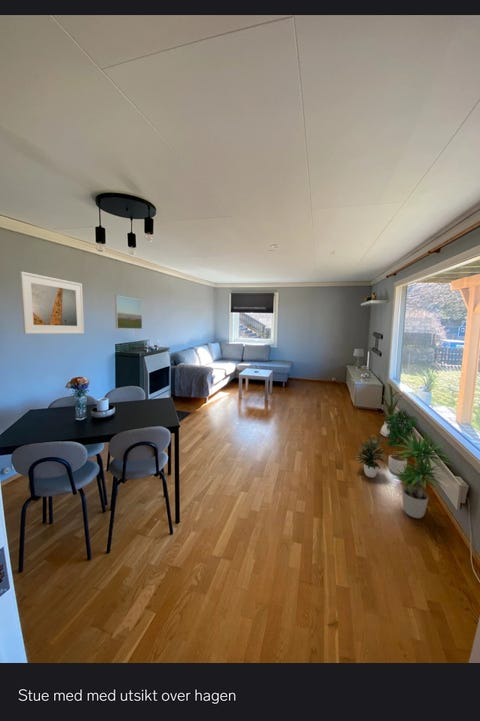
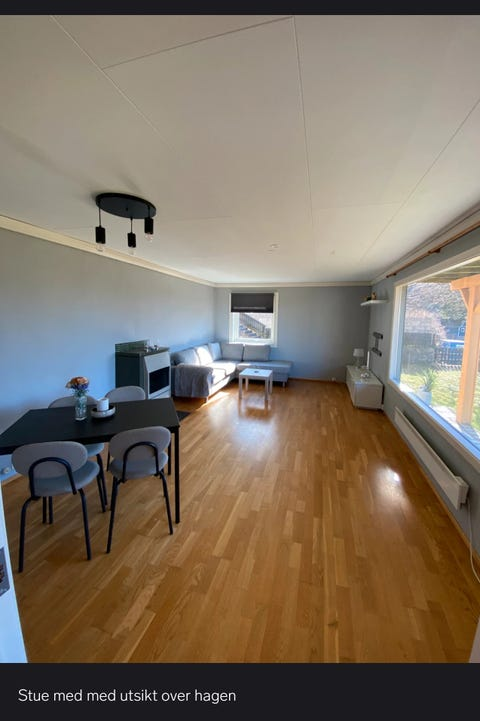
- house plant (391, 410)
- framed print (55, 306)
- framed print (129, 313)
- potted plant (421, 474)
- potted plant (385, 442)
